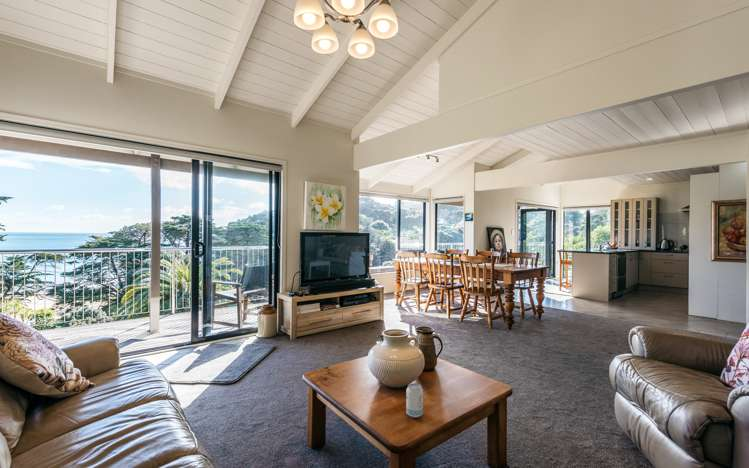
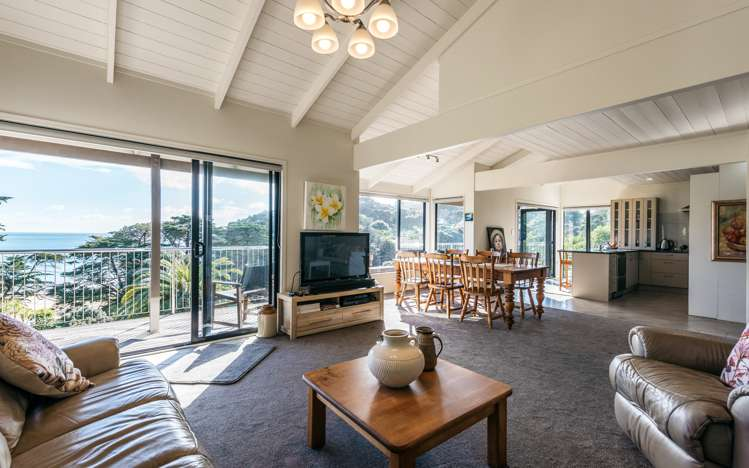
- beverage can (414, 400)
